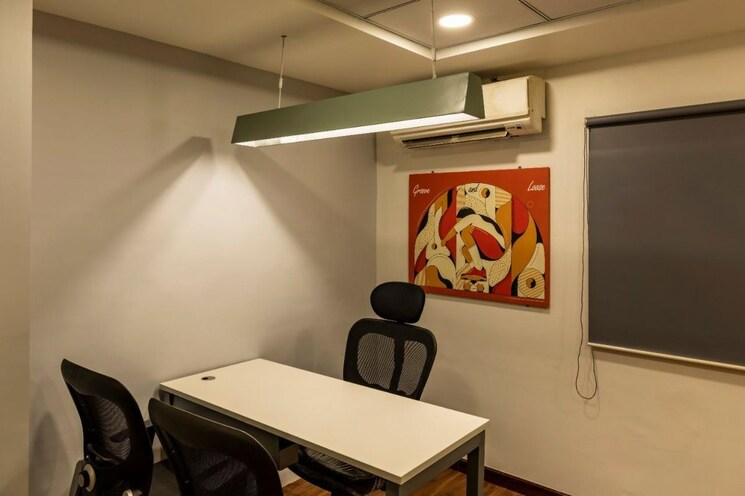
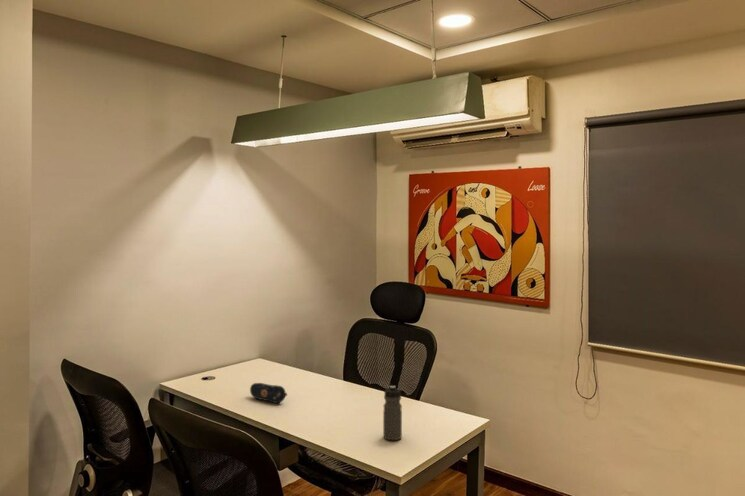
+ water bottle (392, 411)
+ pencil case (267, 392)
